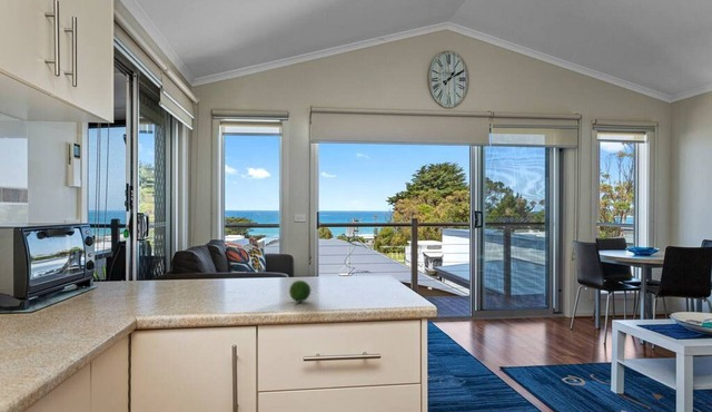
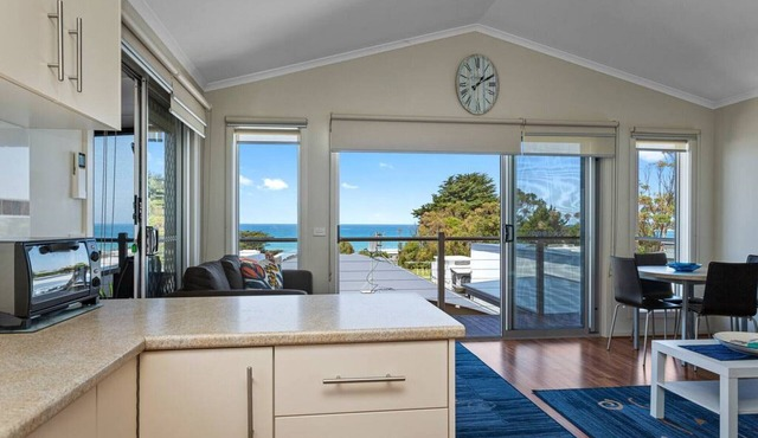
- fruit (299, 291)
